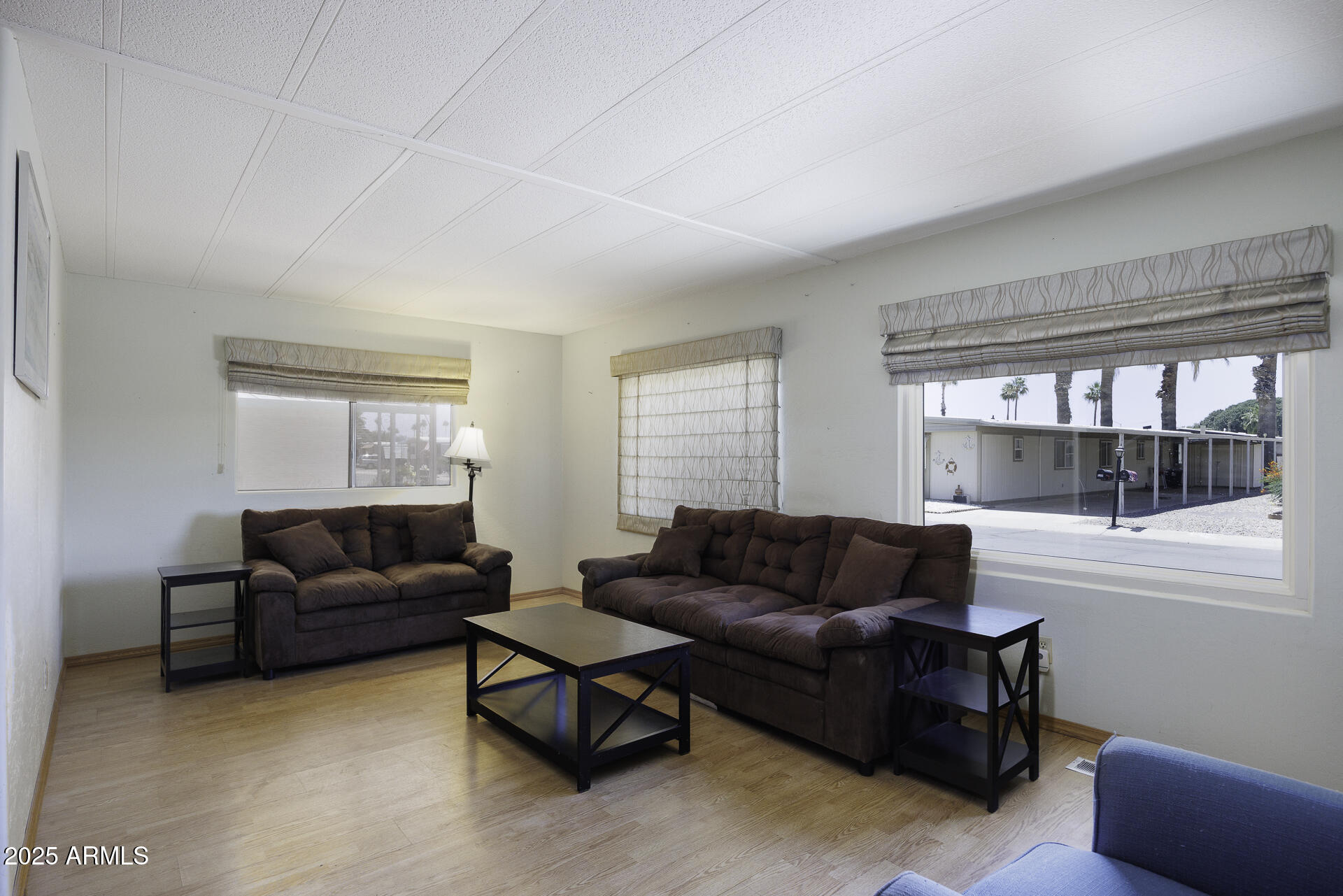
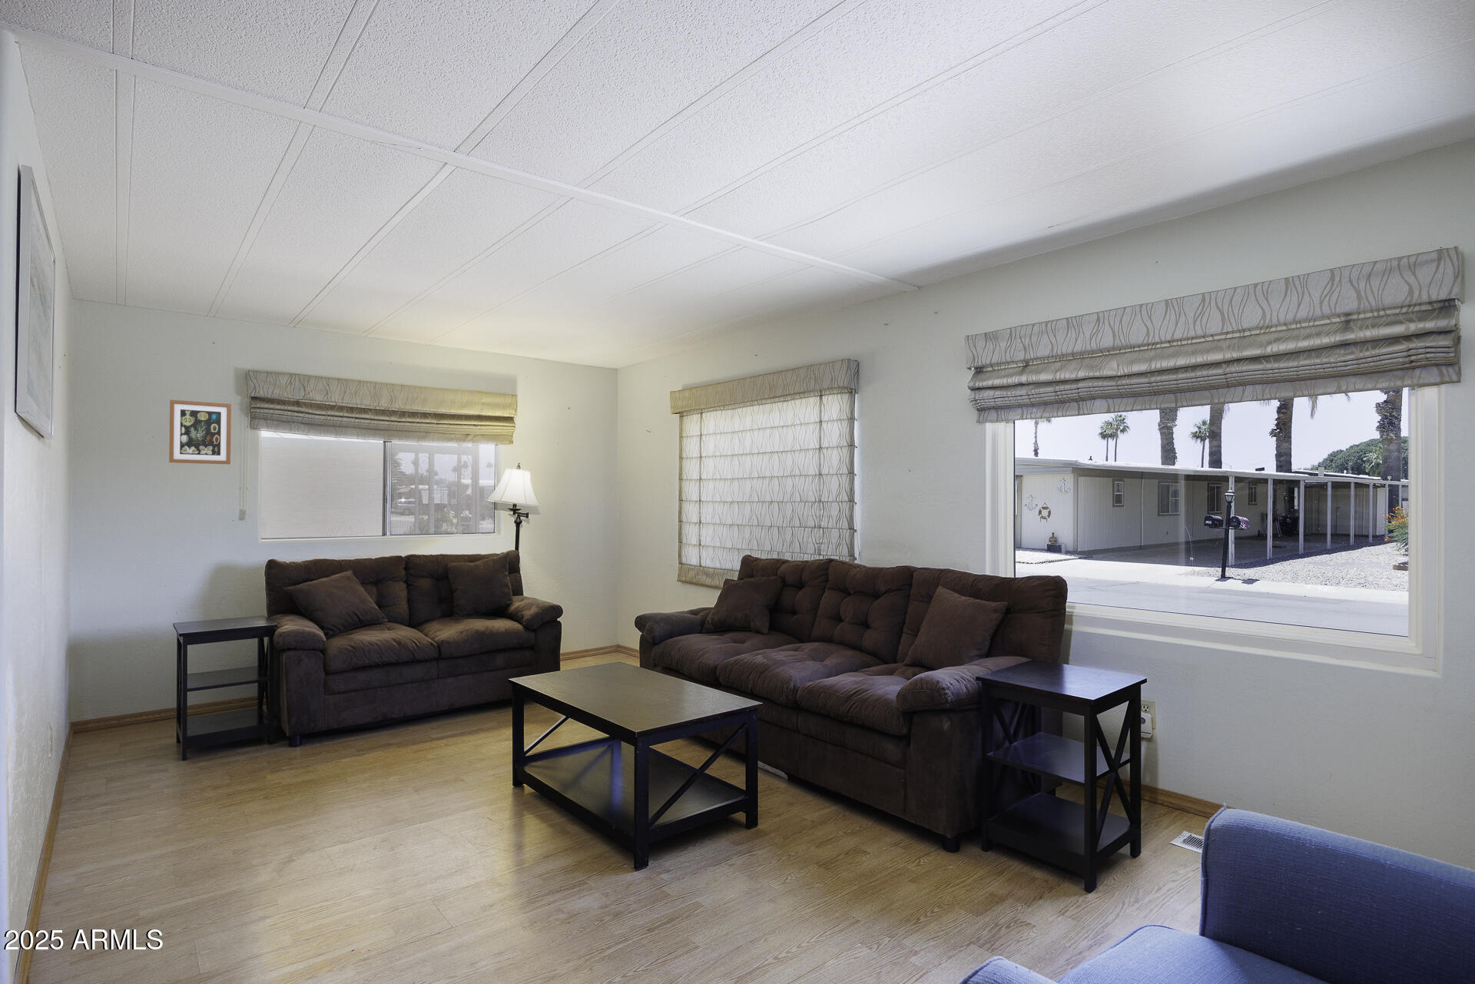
+ wall art (201, 433)
